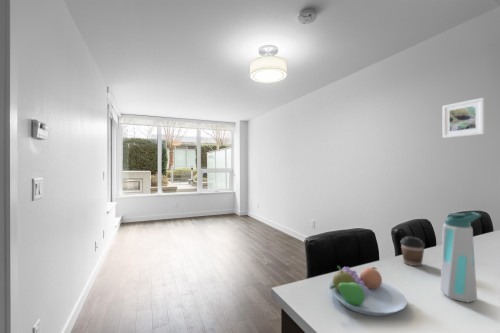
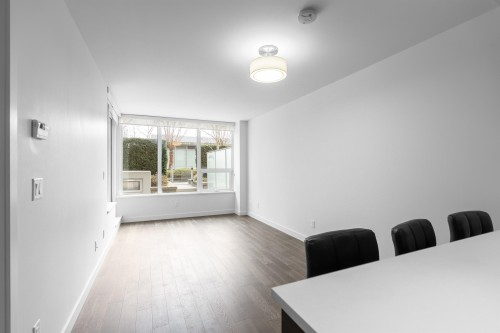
- fruit bowl (362, 285)
- coffee cup (412, 249)
- water bottle (460, 254)
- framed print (462, 119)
